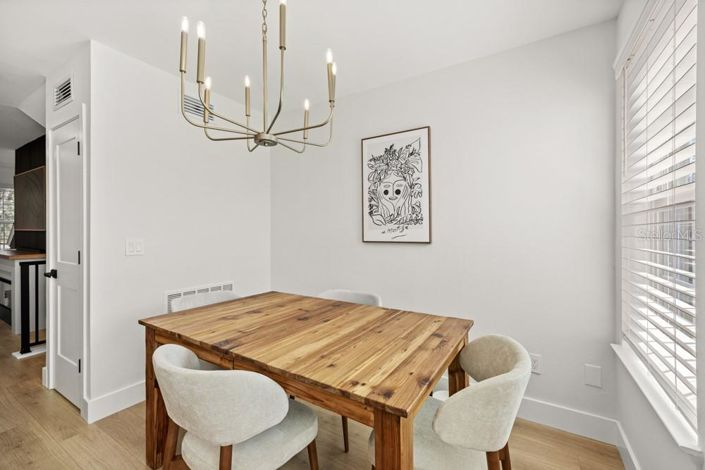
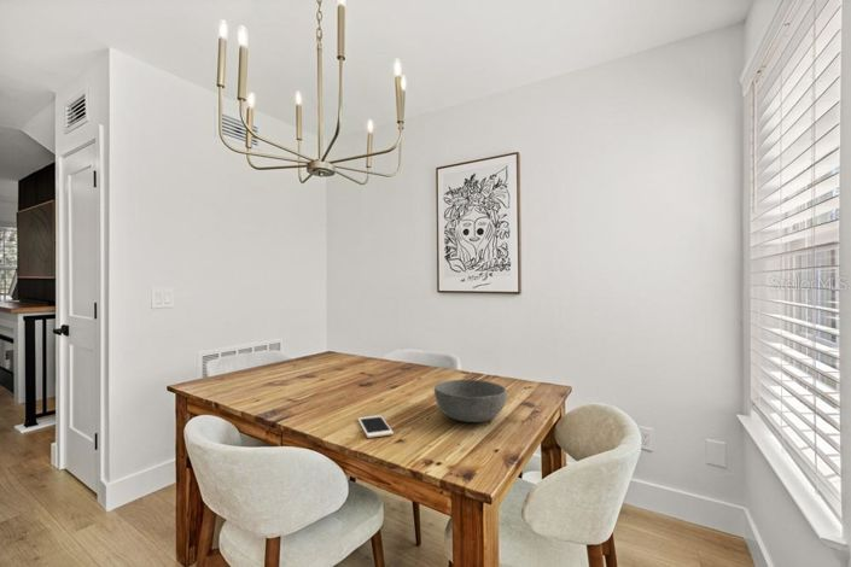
+ cell phone (374, 425)
+ bowl (470, 401)
